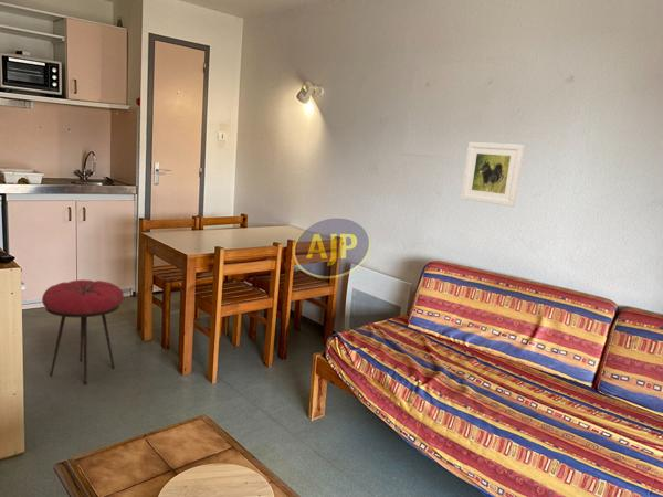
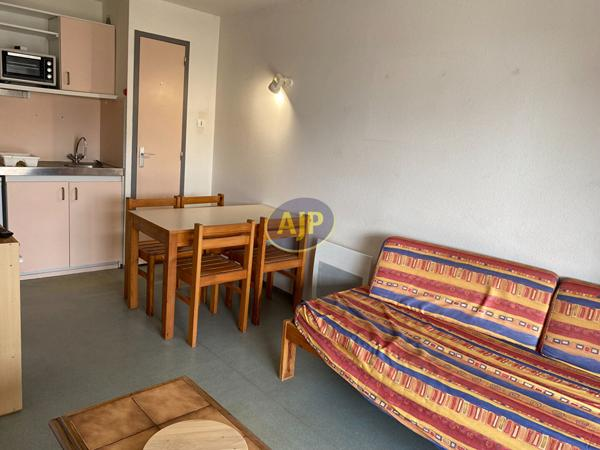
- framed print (491, 173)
- stool (83, 329)
